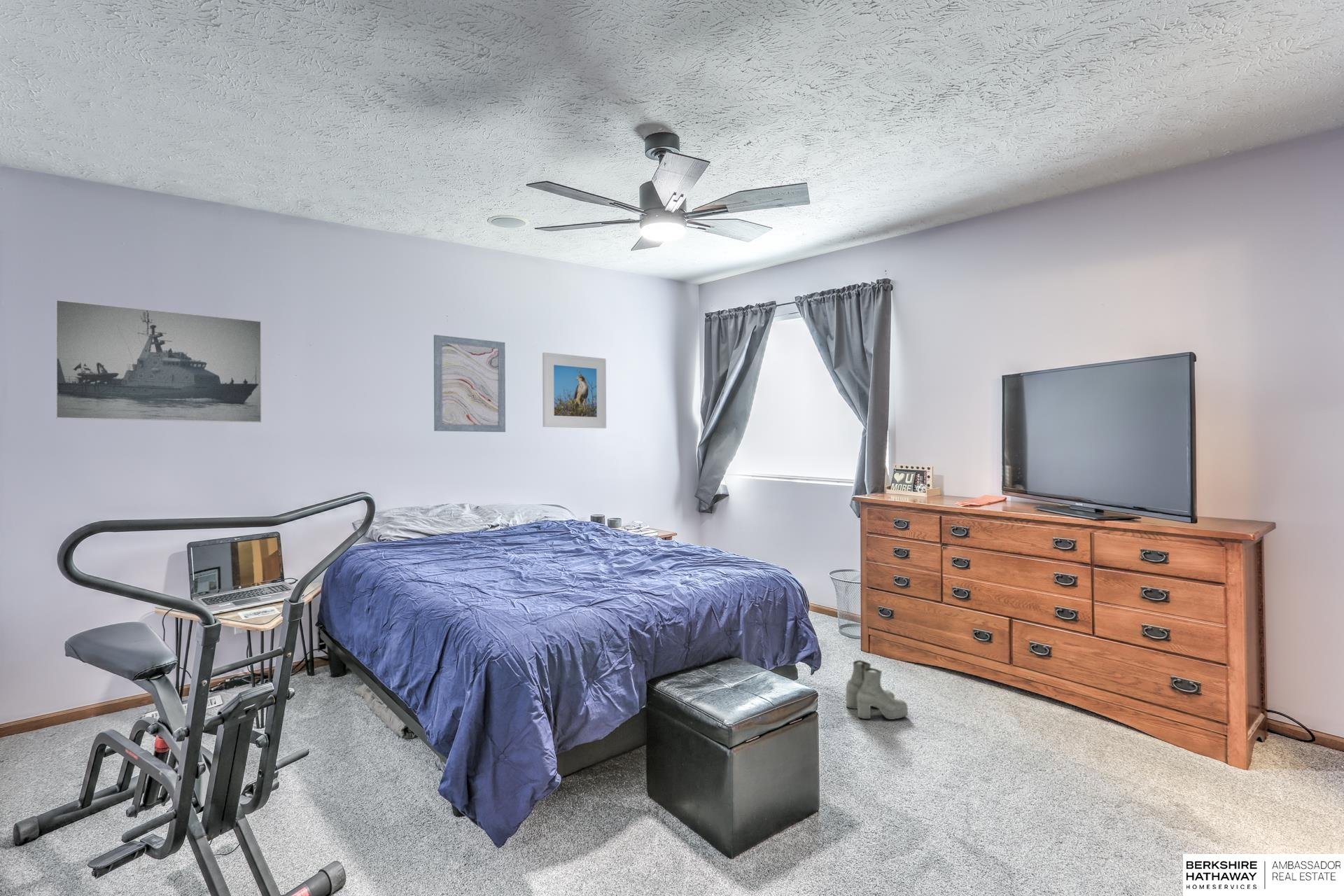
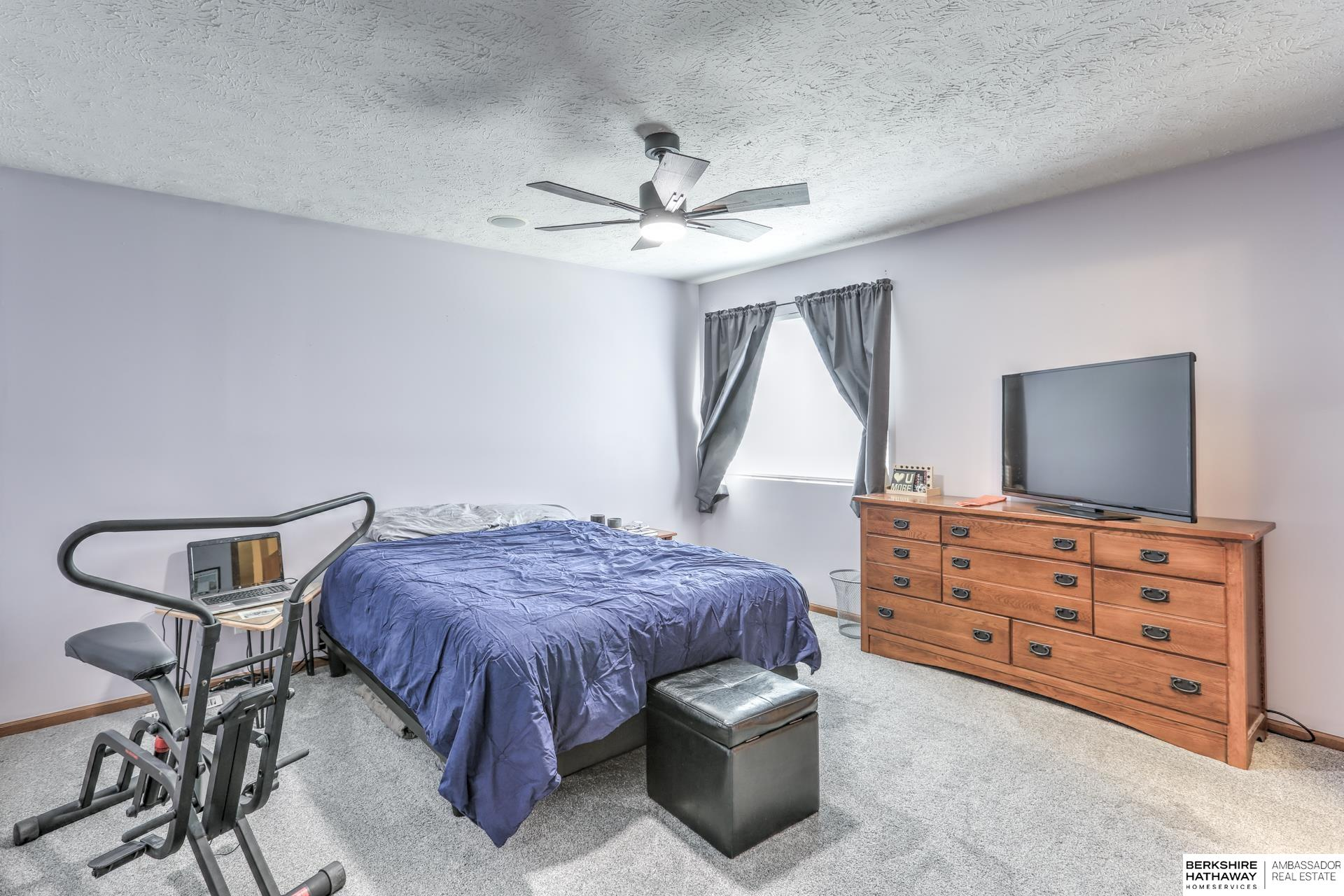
- boots (876, 687)
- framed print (166, 366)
- wall art (470, 385)
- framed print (575, 391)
